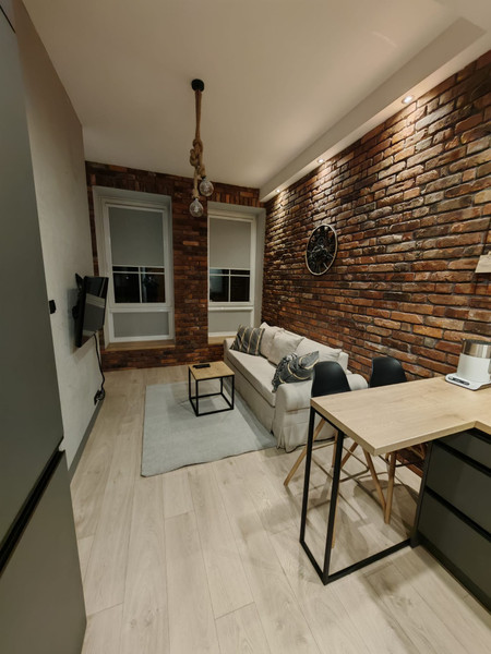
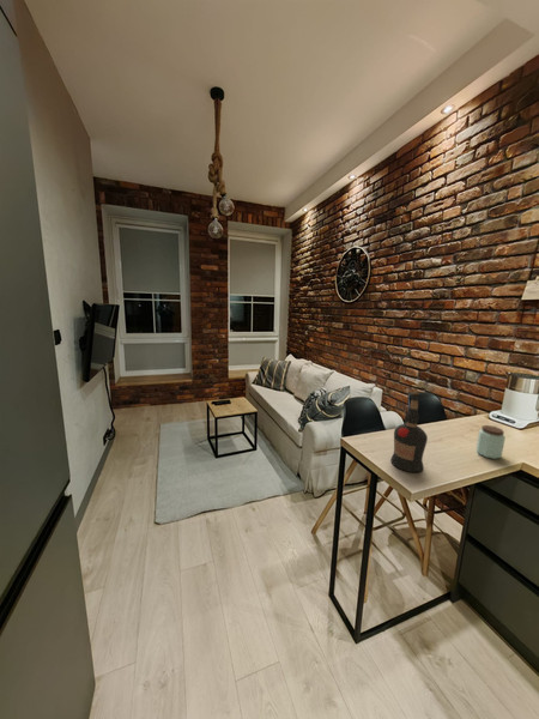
+ liquor bottle (411, 429)
+ peanut butter (490, 441)
